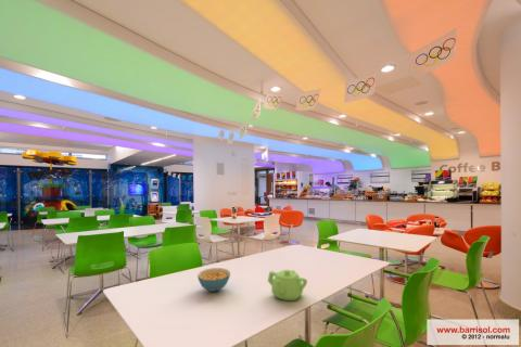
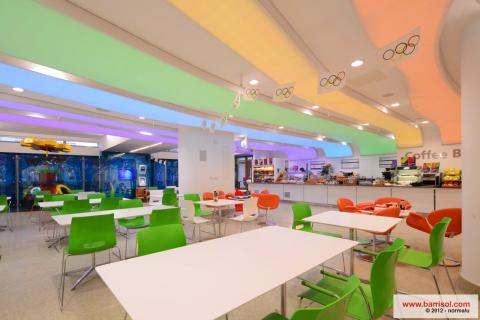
- cereal bowl (214, 281)
- teapot (285, 283)
